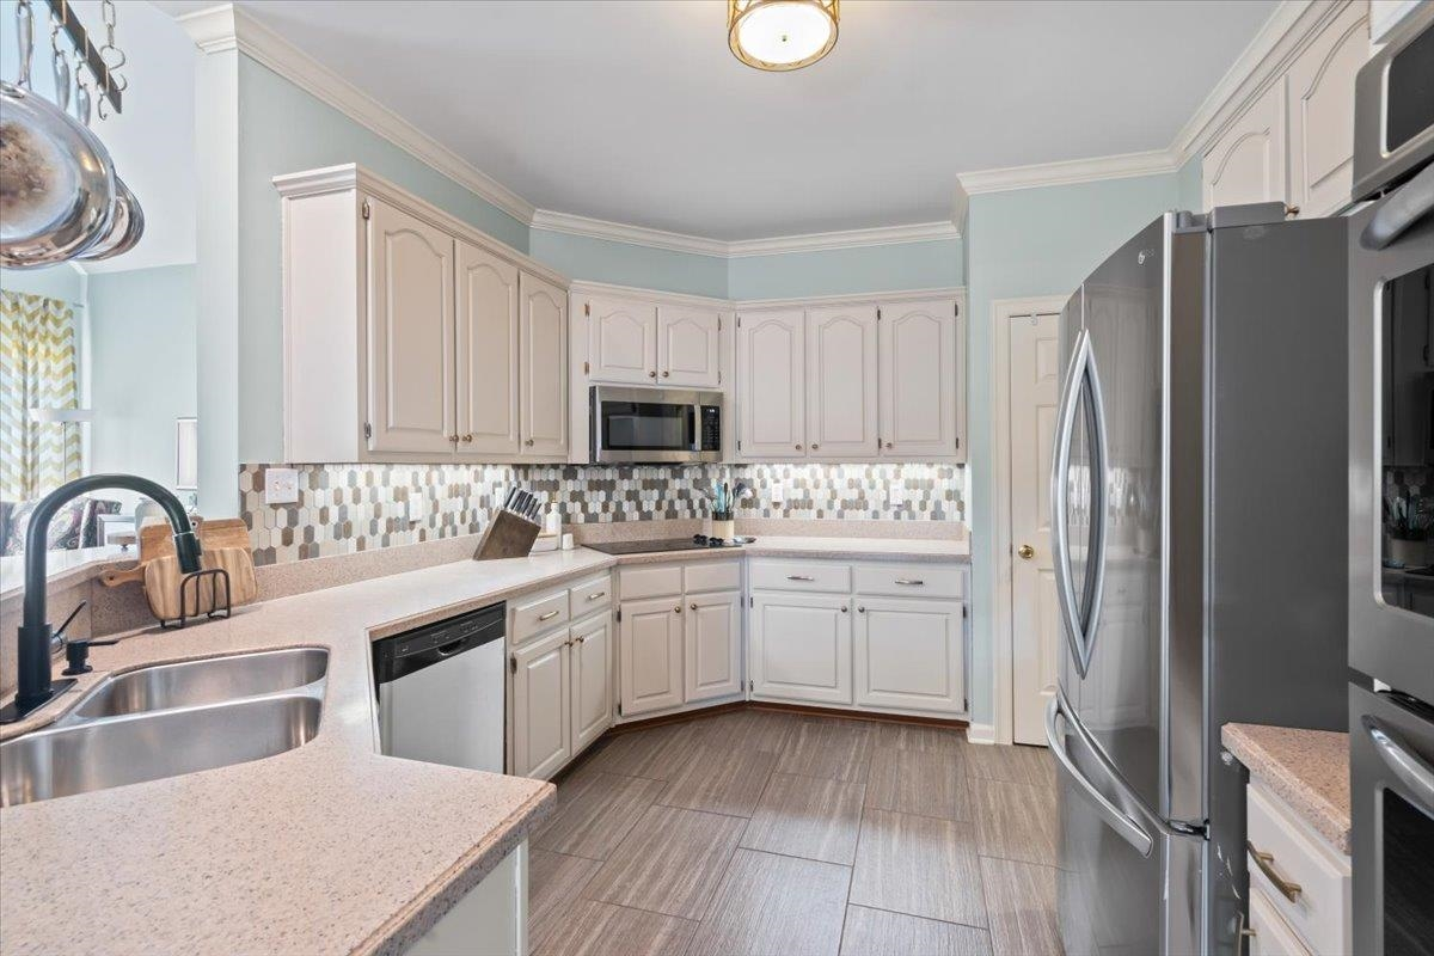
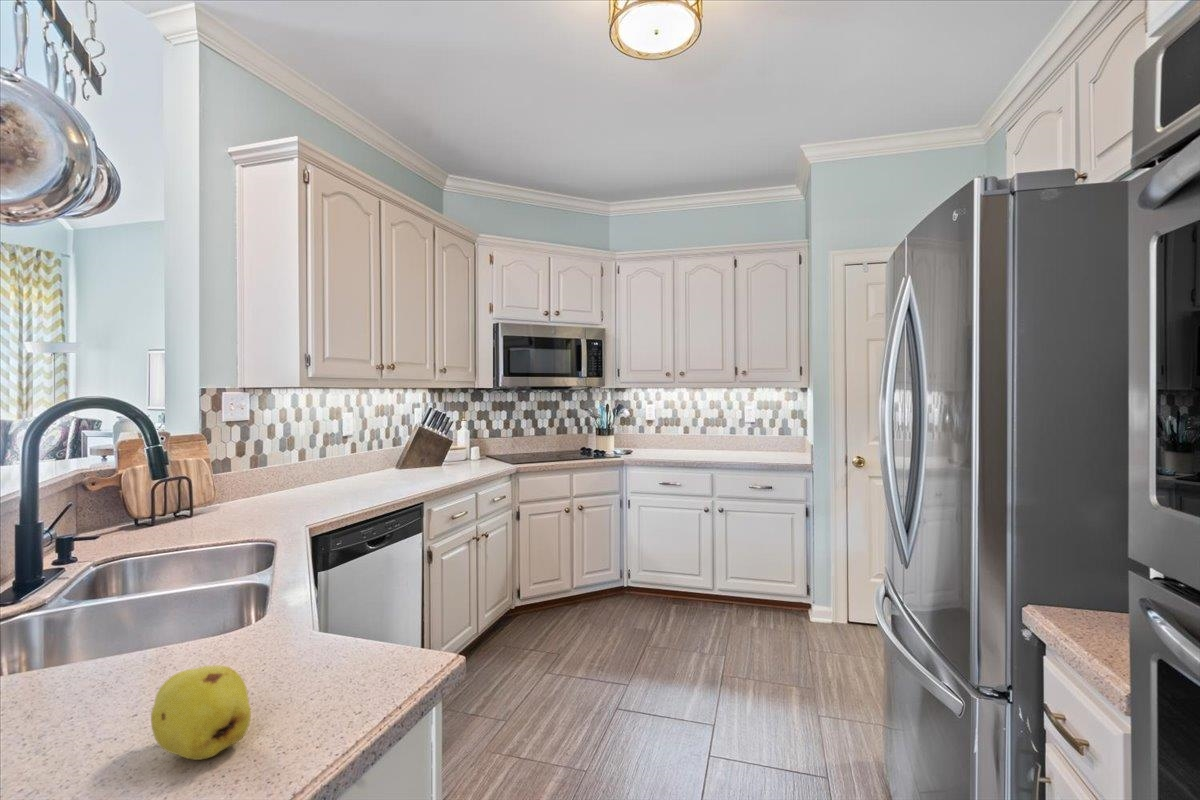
+ fruit (200, 706)
